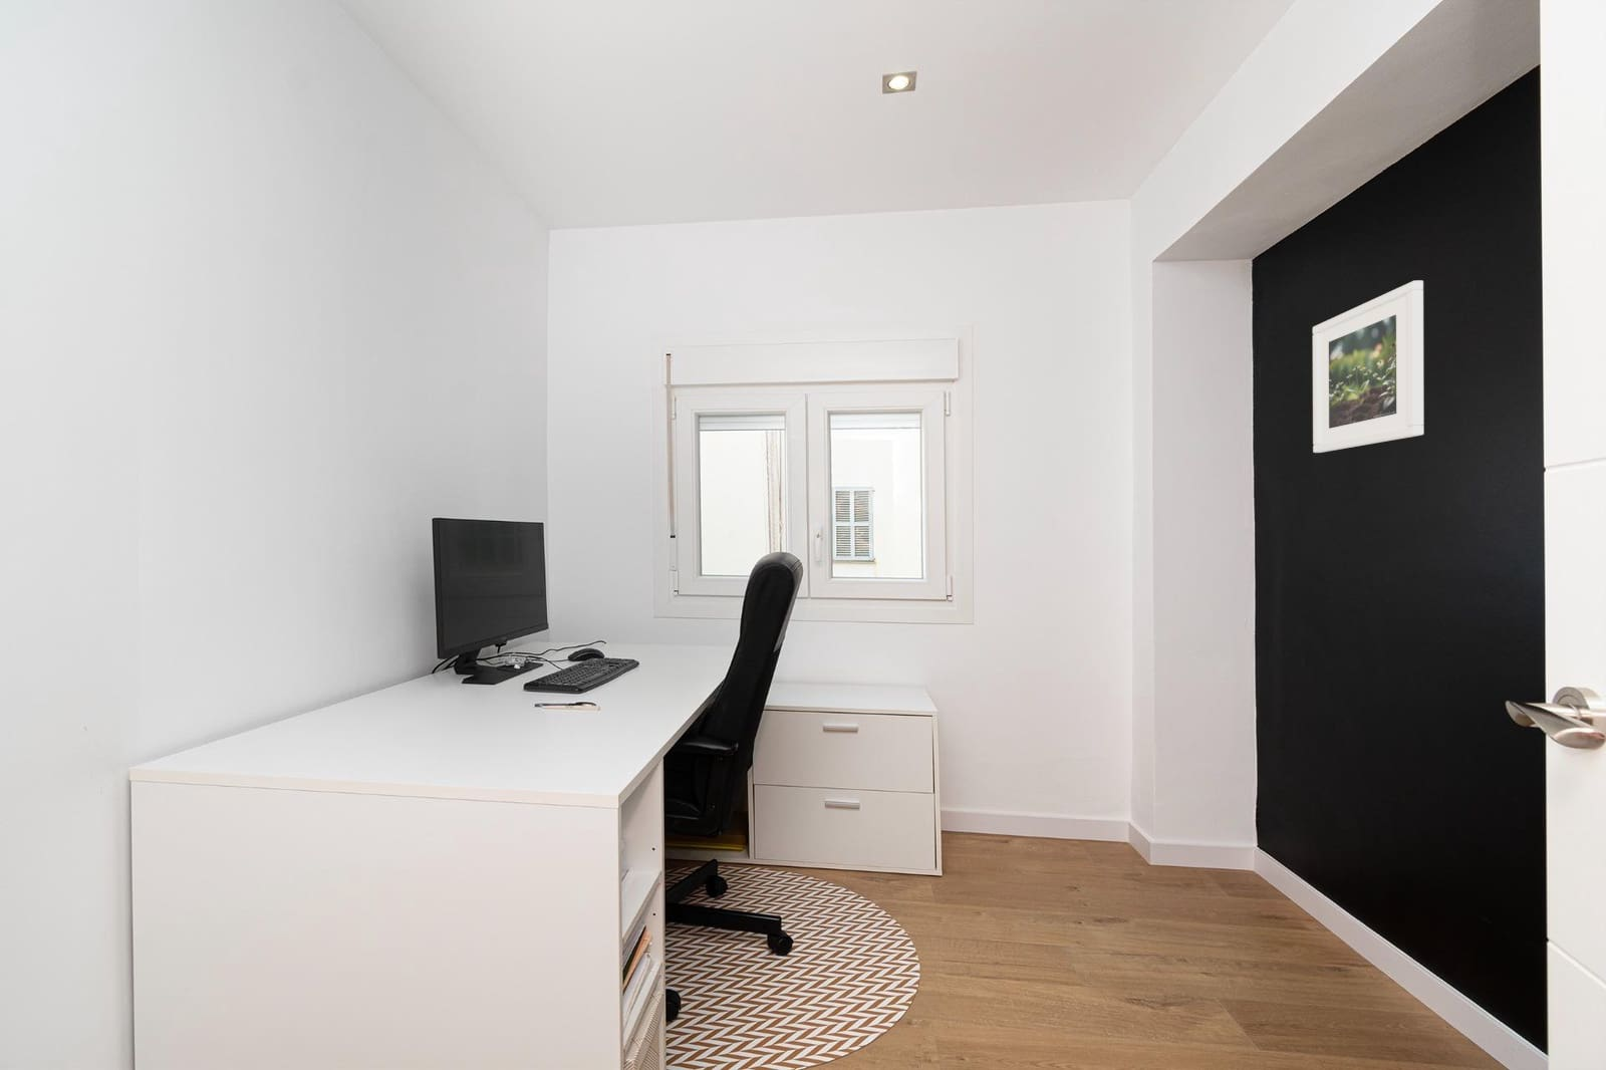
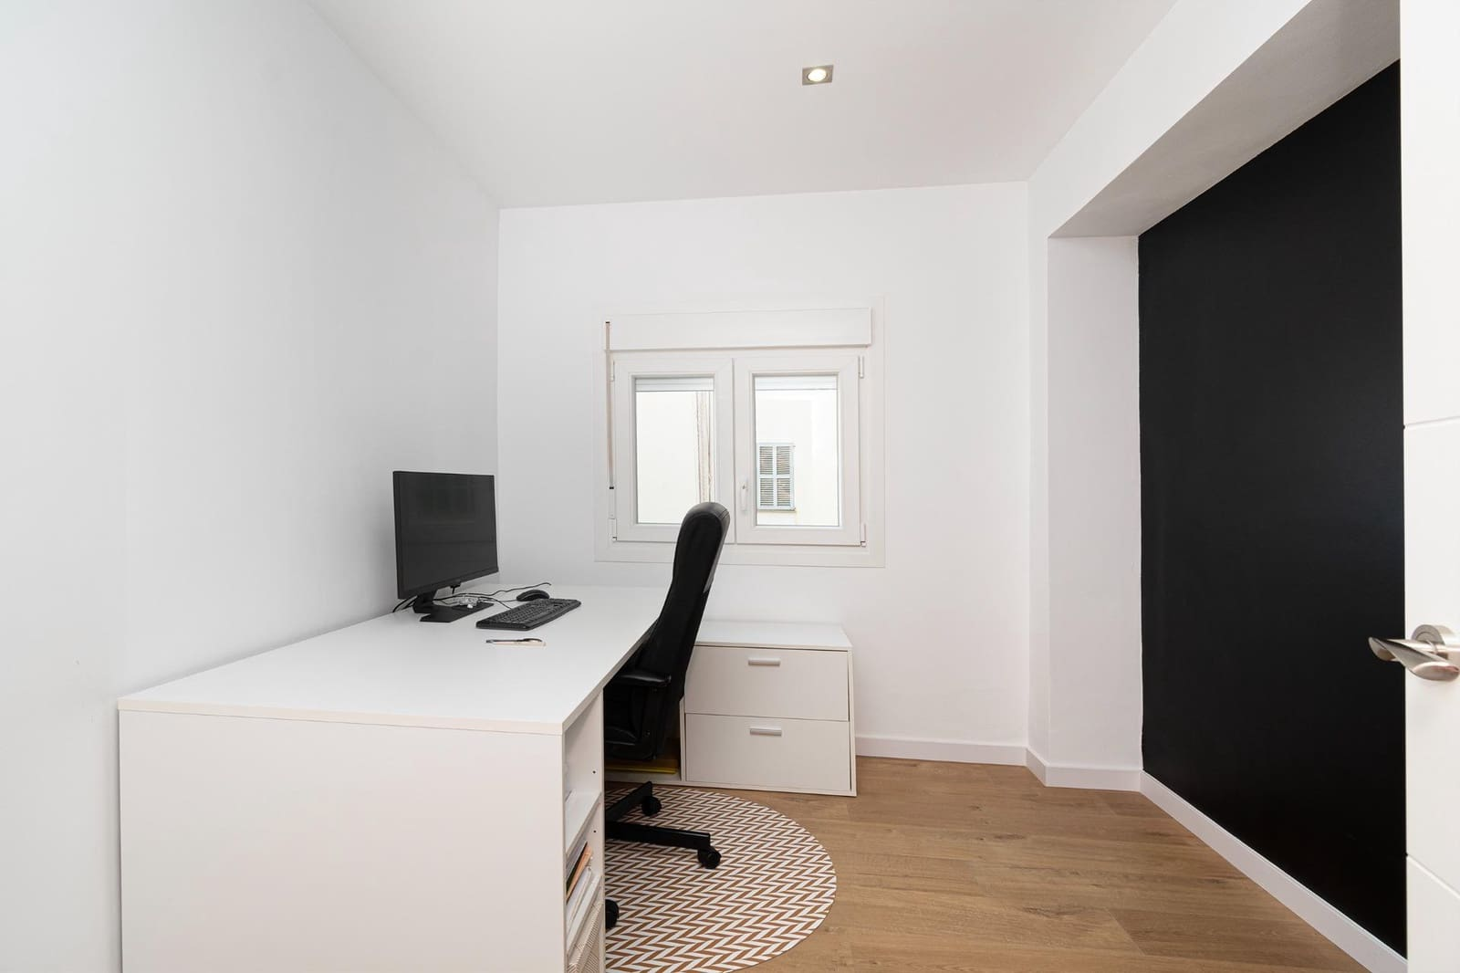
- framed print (1362, 375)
